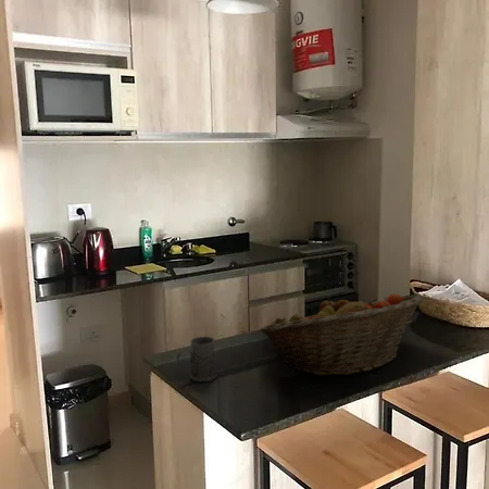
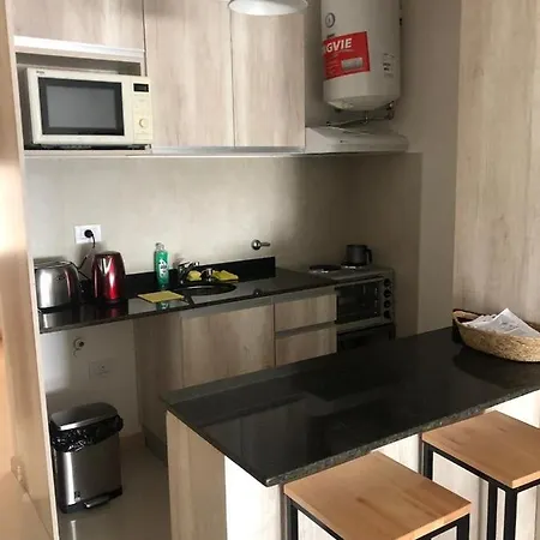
- mug (196, 360)
- fruit basket (342, 326)
